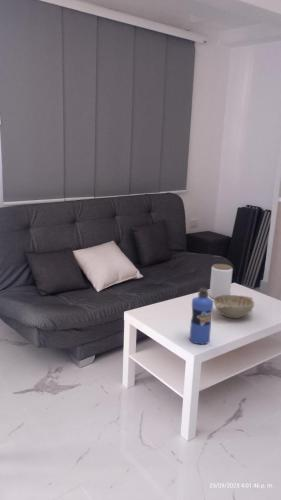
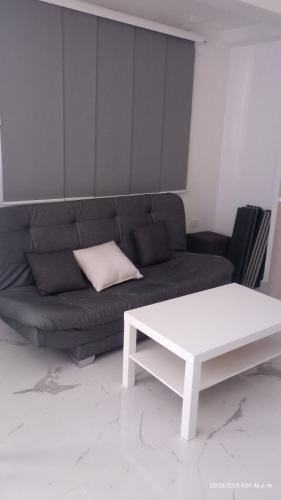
- water bottle (201, 314)
- decorative bowl (233, 307)
- jar (220, 281)
